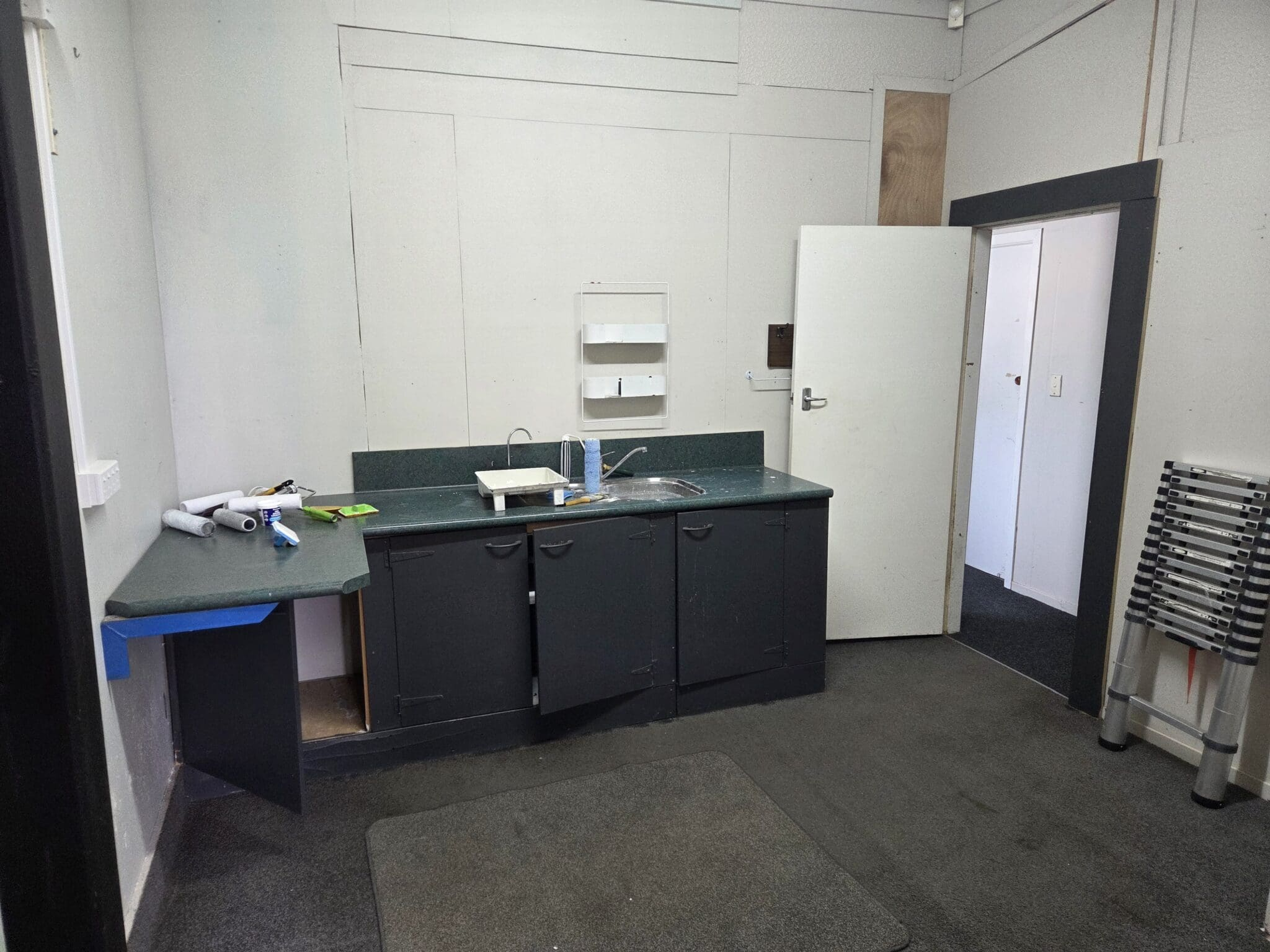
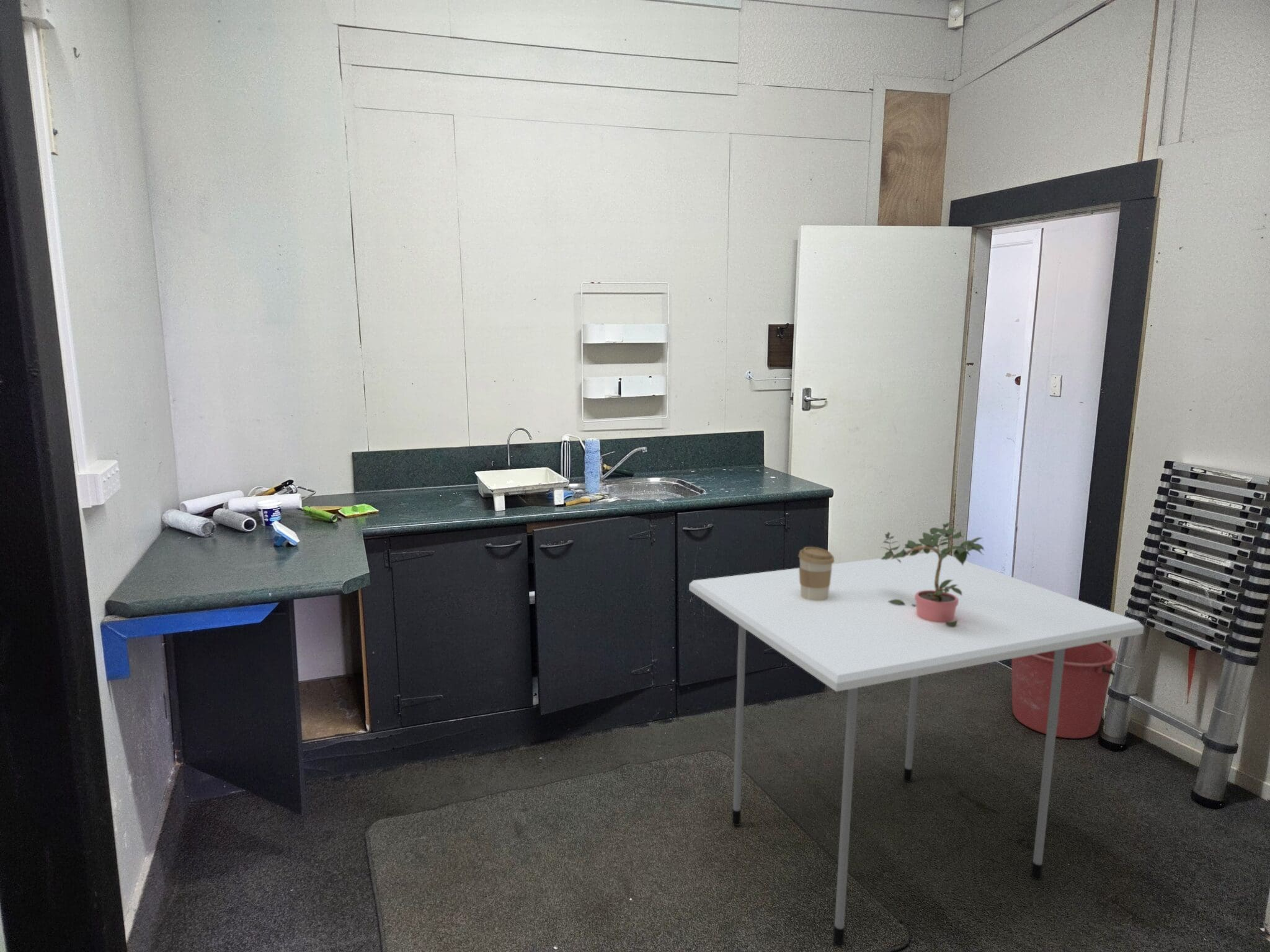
+ dining table (907, 729)
+ bucket (1061, 684)
+ coffee cup (815, 572)
+ potted plant (937, 567)
